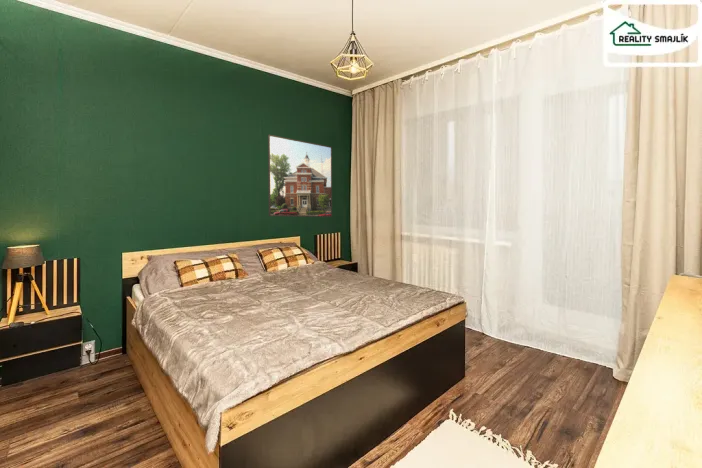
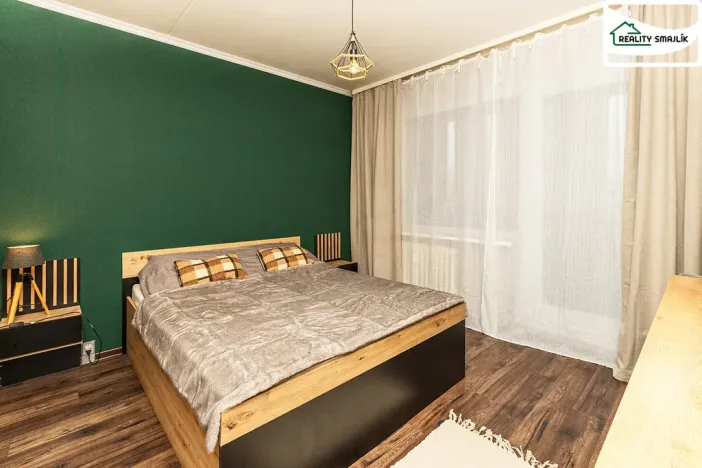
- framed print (302, 179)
